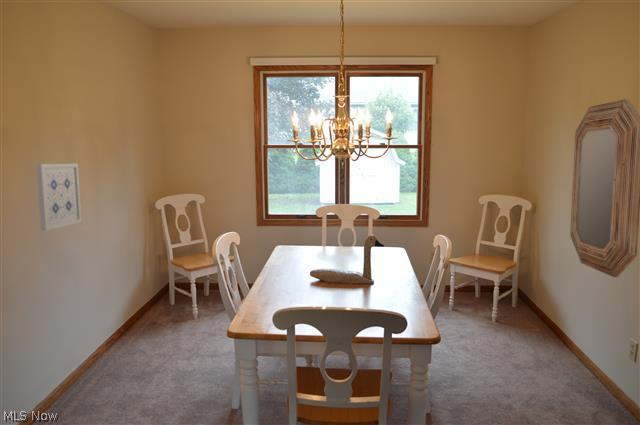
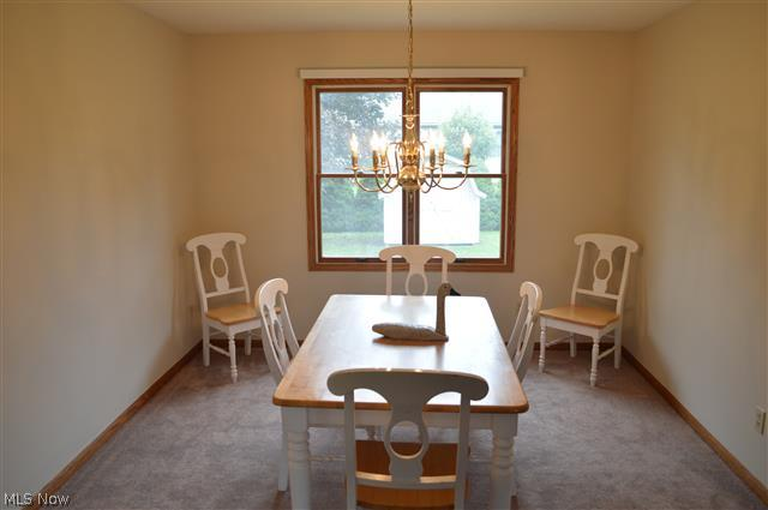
- wall art (60, 195)
- home mirror (599, 188)
